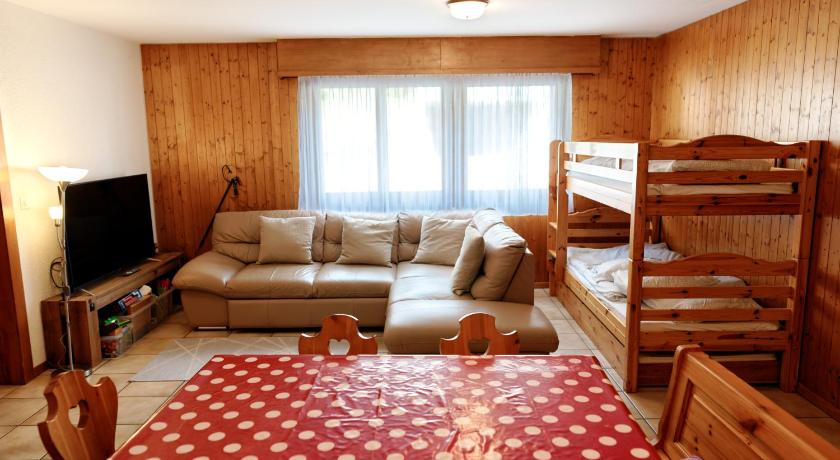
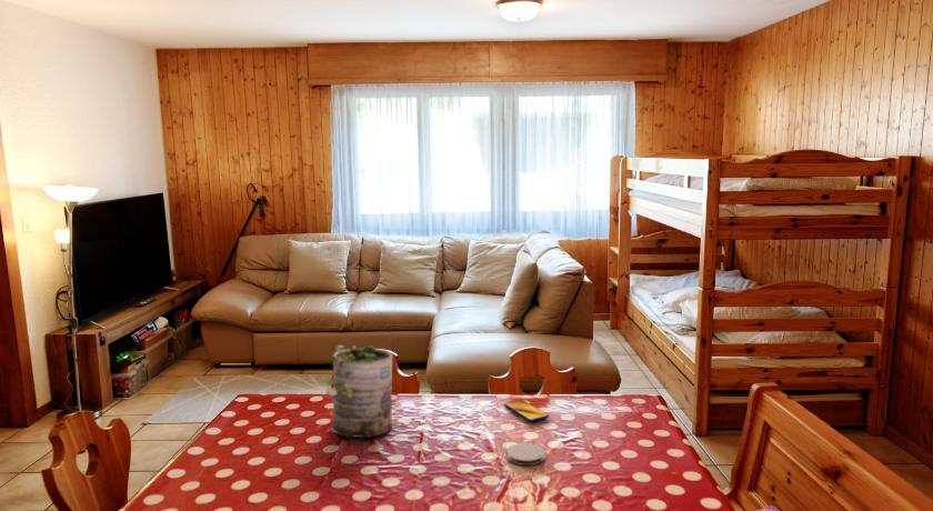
+ coaster (525, 453)
+ potted plant (348, 390)
+ smartphone (525, 410)
